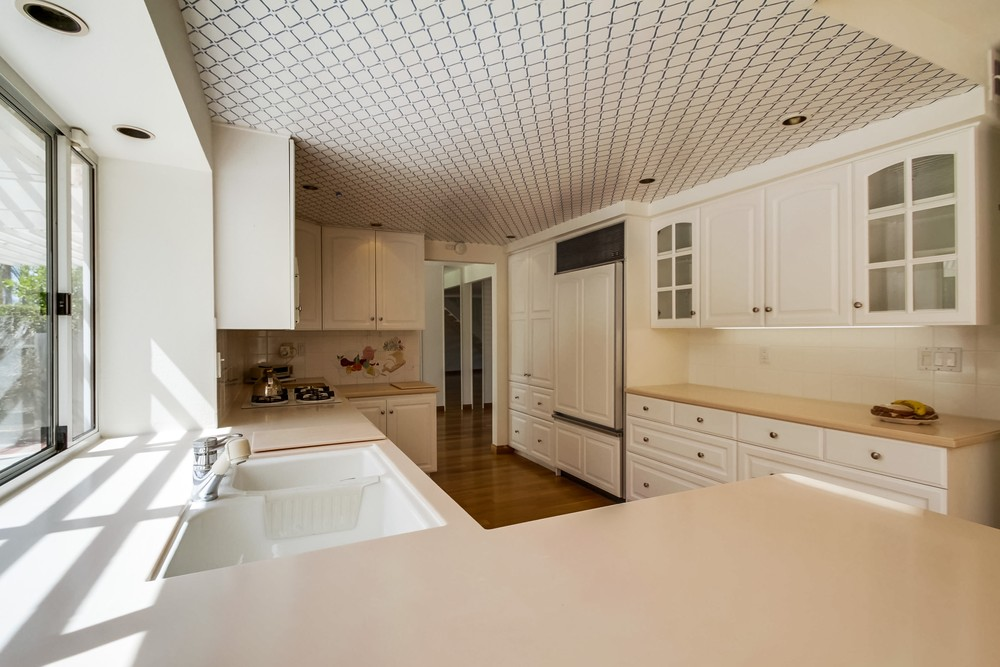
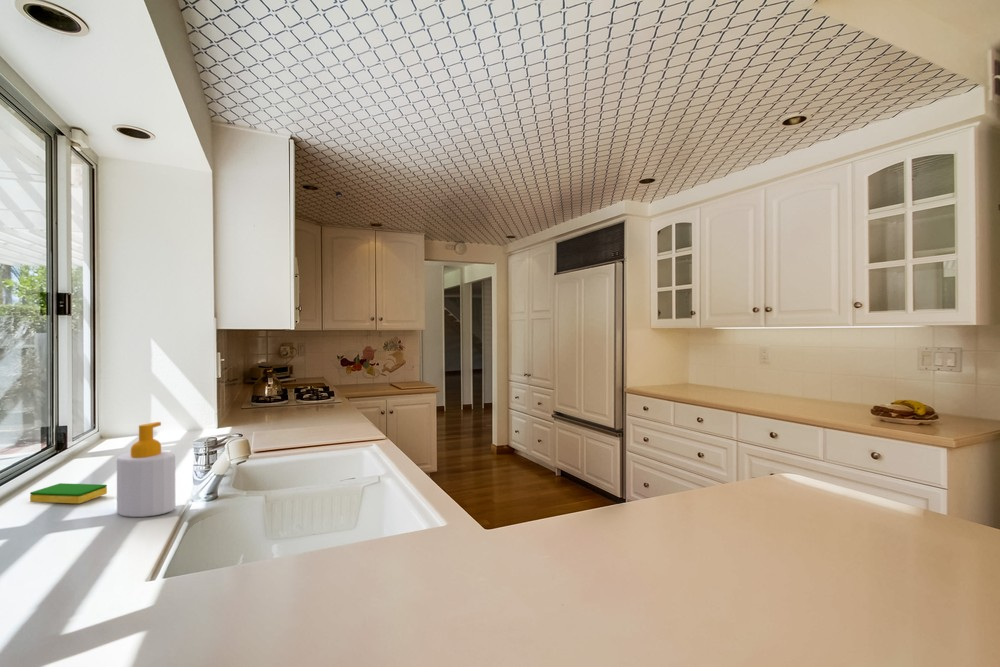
+ dish sponge (69, 493)
+ soap bottle (146, 467)
